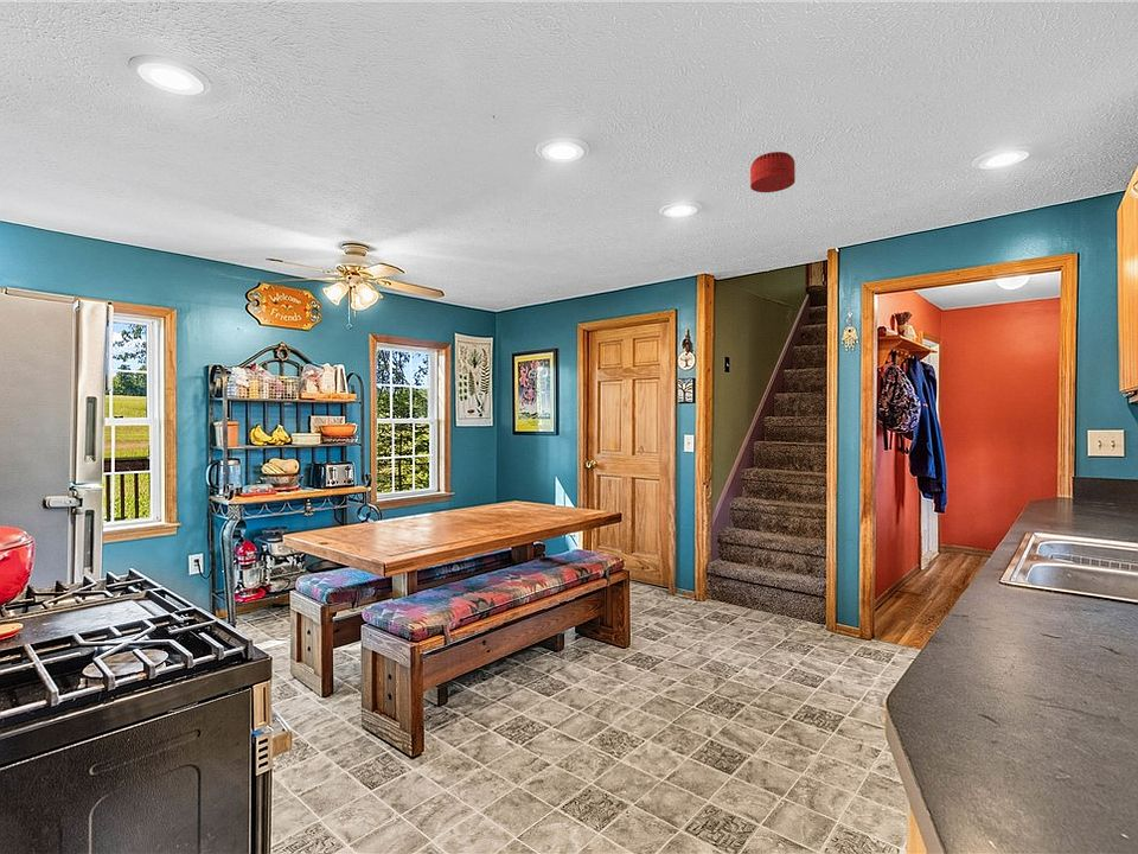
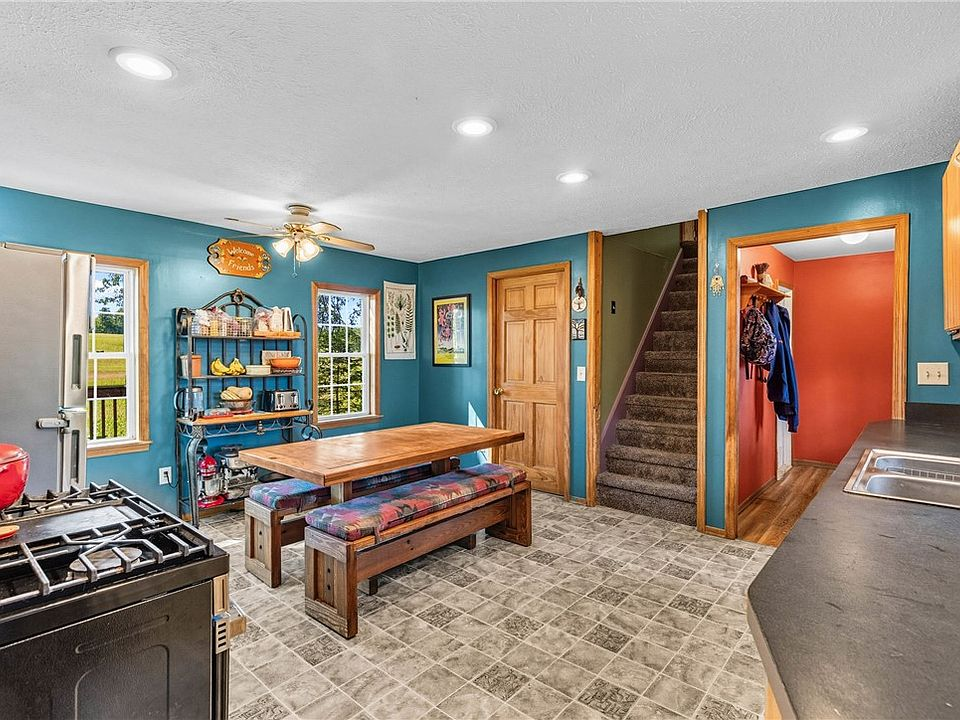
- smoke detector (772, 171)
